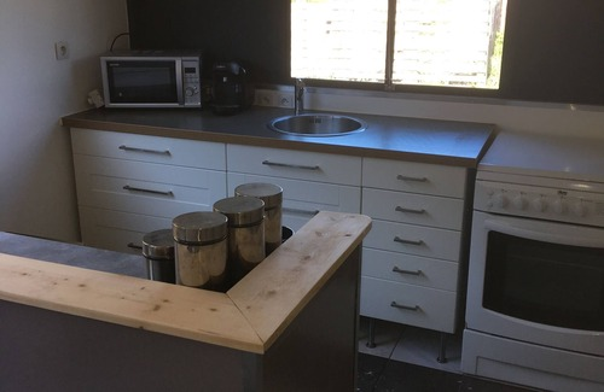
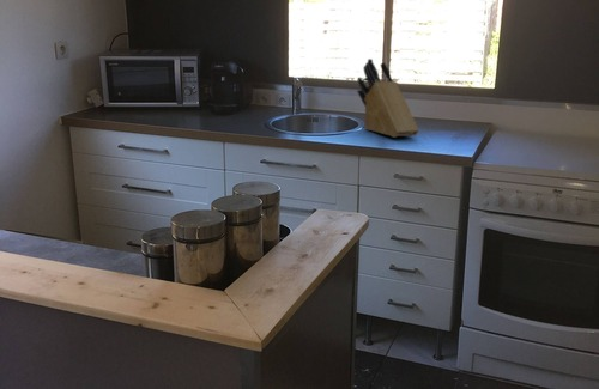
+ knife block (386, 96)
